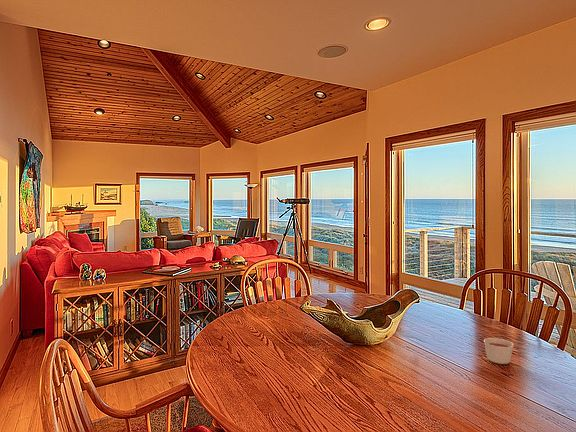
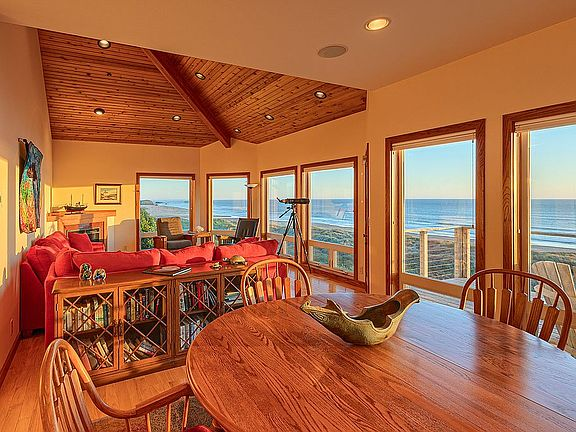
- candle (498, 351)
